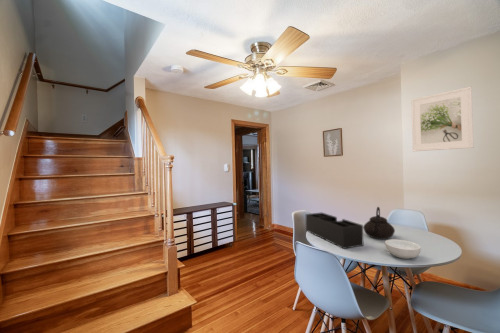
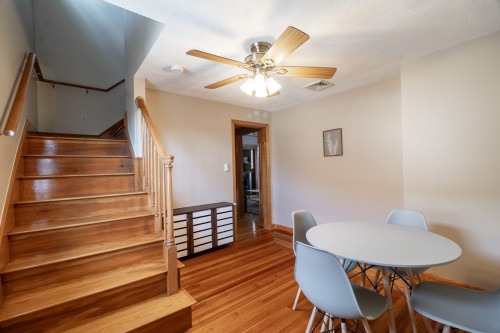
- desk organizer (331, 228)
- teapot (378, 222)
- cereal bowl (402, 250)
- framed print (439, 121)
